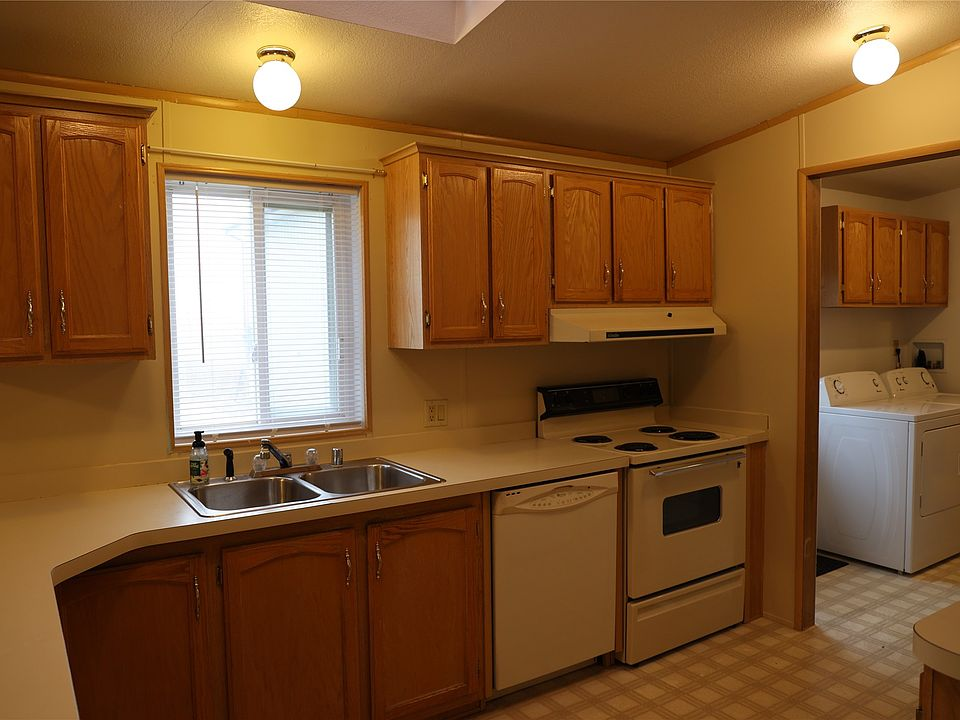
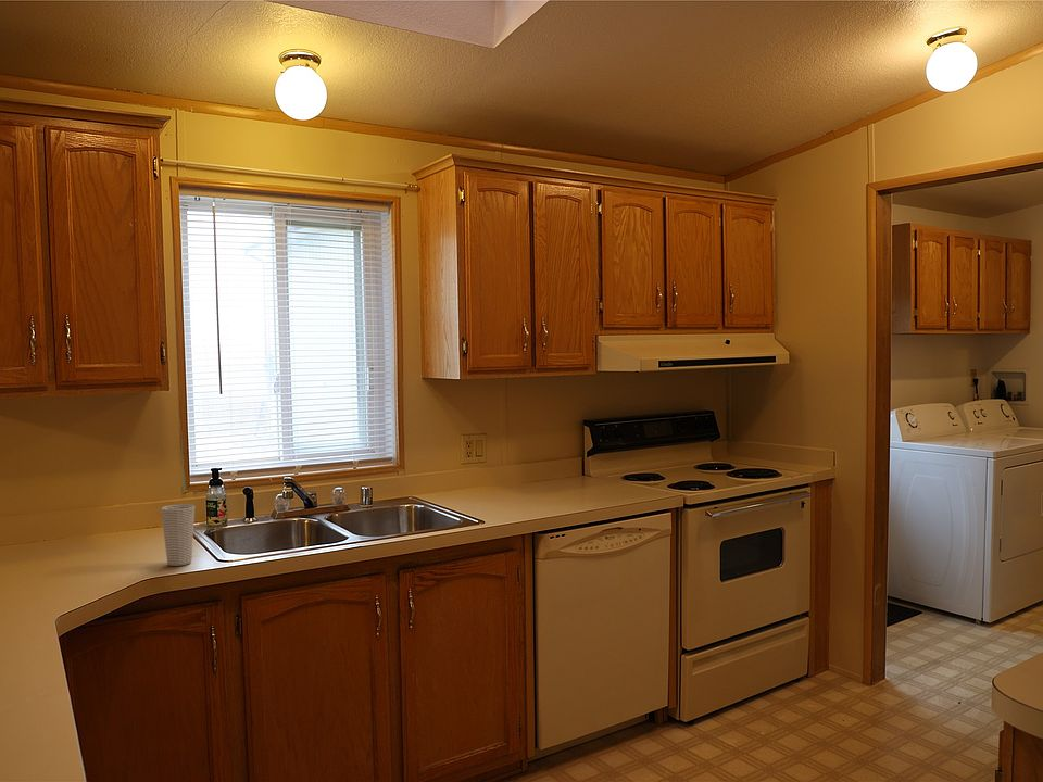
+ cup (178, 534)
